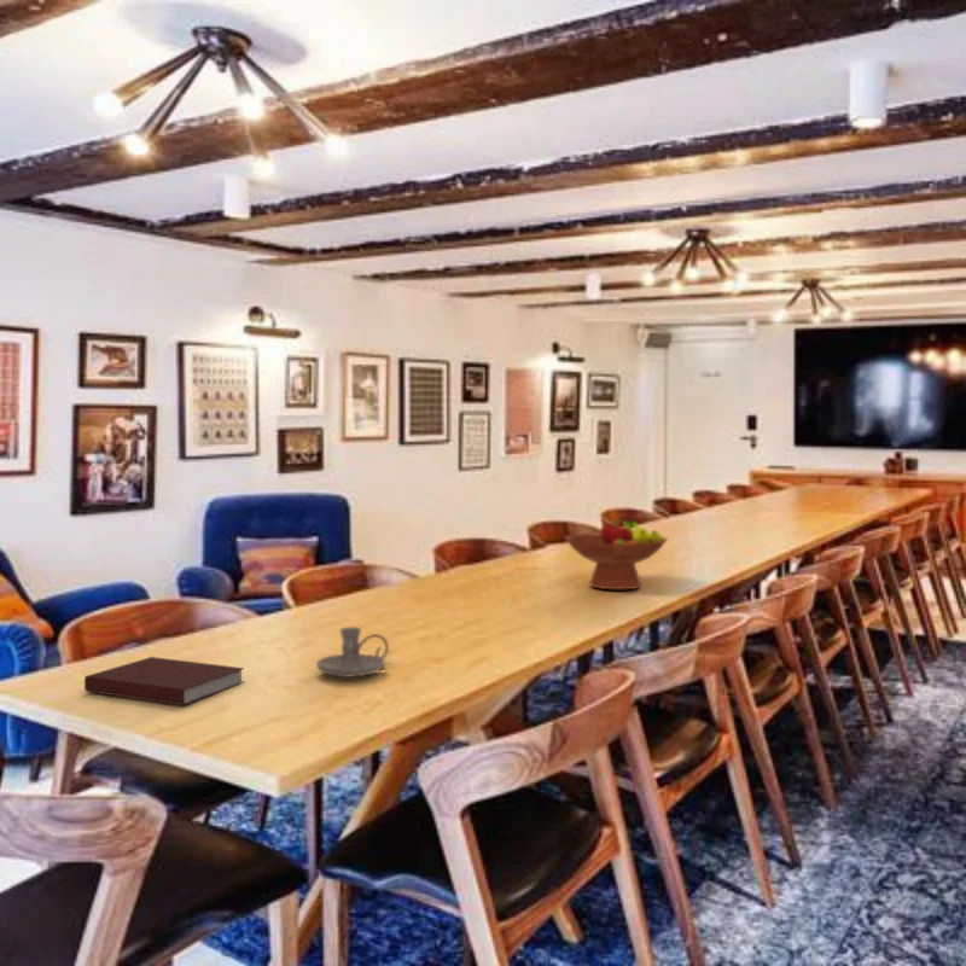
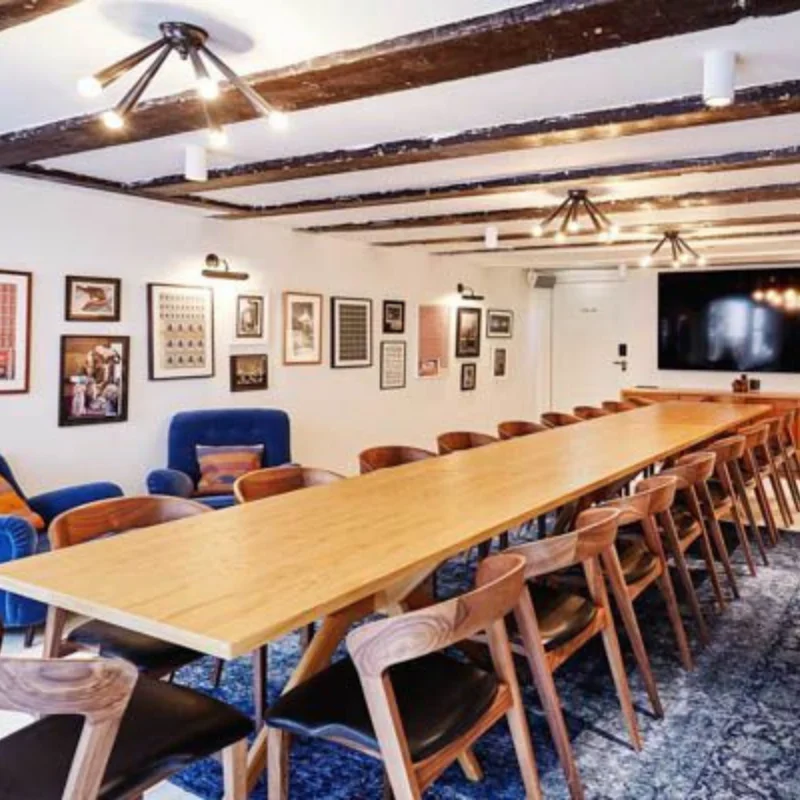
- fruit bowl (615, 552)
- candle holder (356, 650)
- notebook (165, 679)
